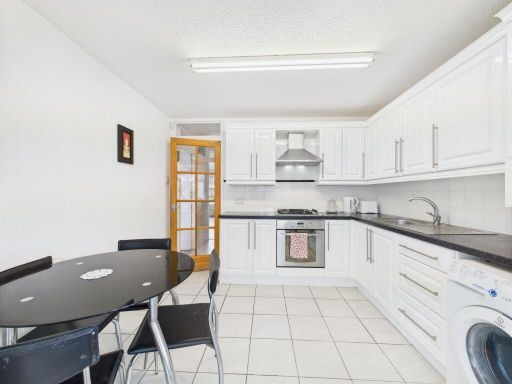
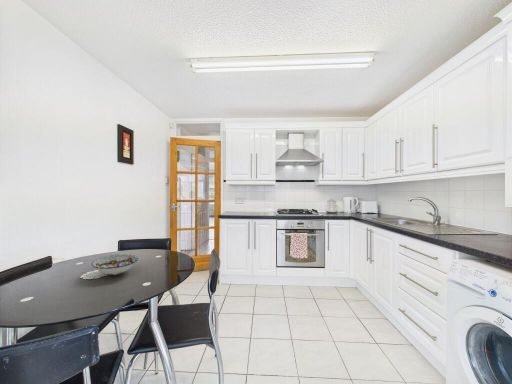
+ bowl (115, 267)
